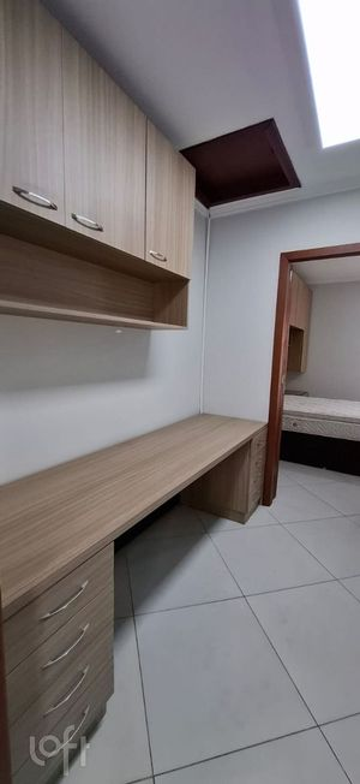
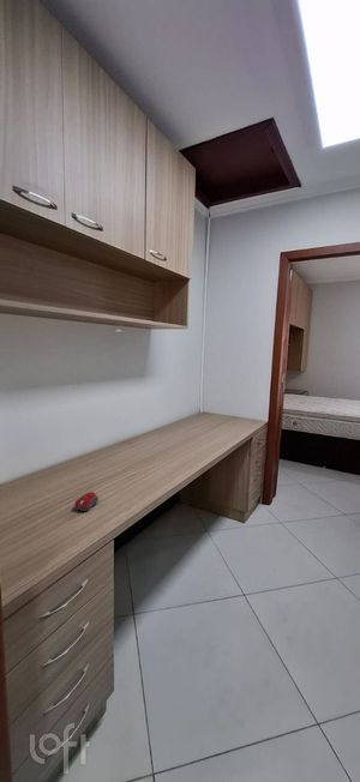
+ computer mouse (86, 500)
